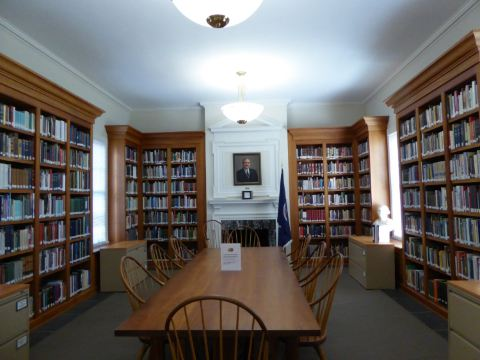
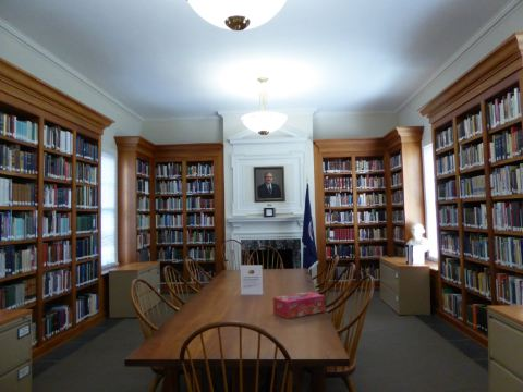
+ tissue box (299, 304)
